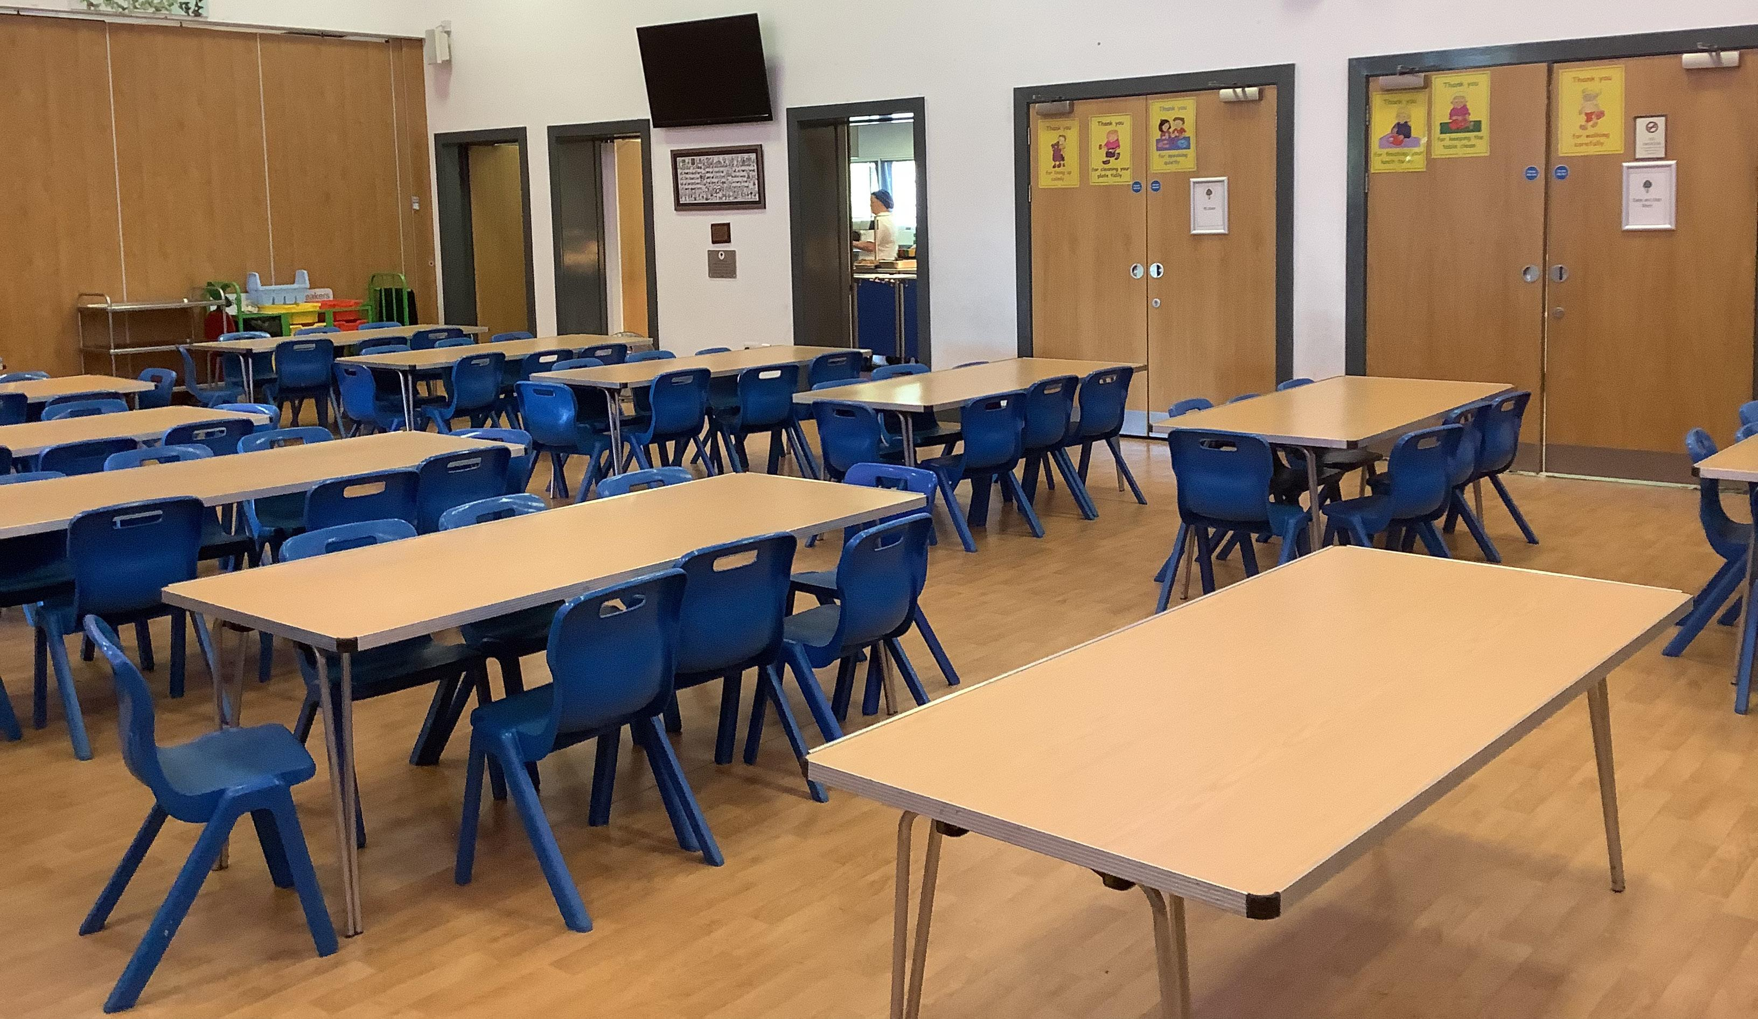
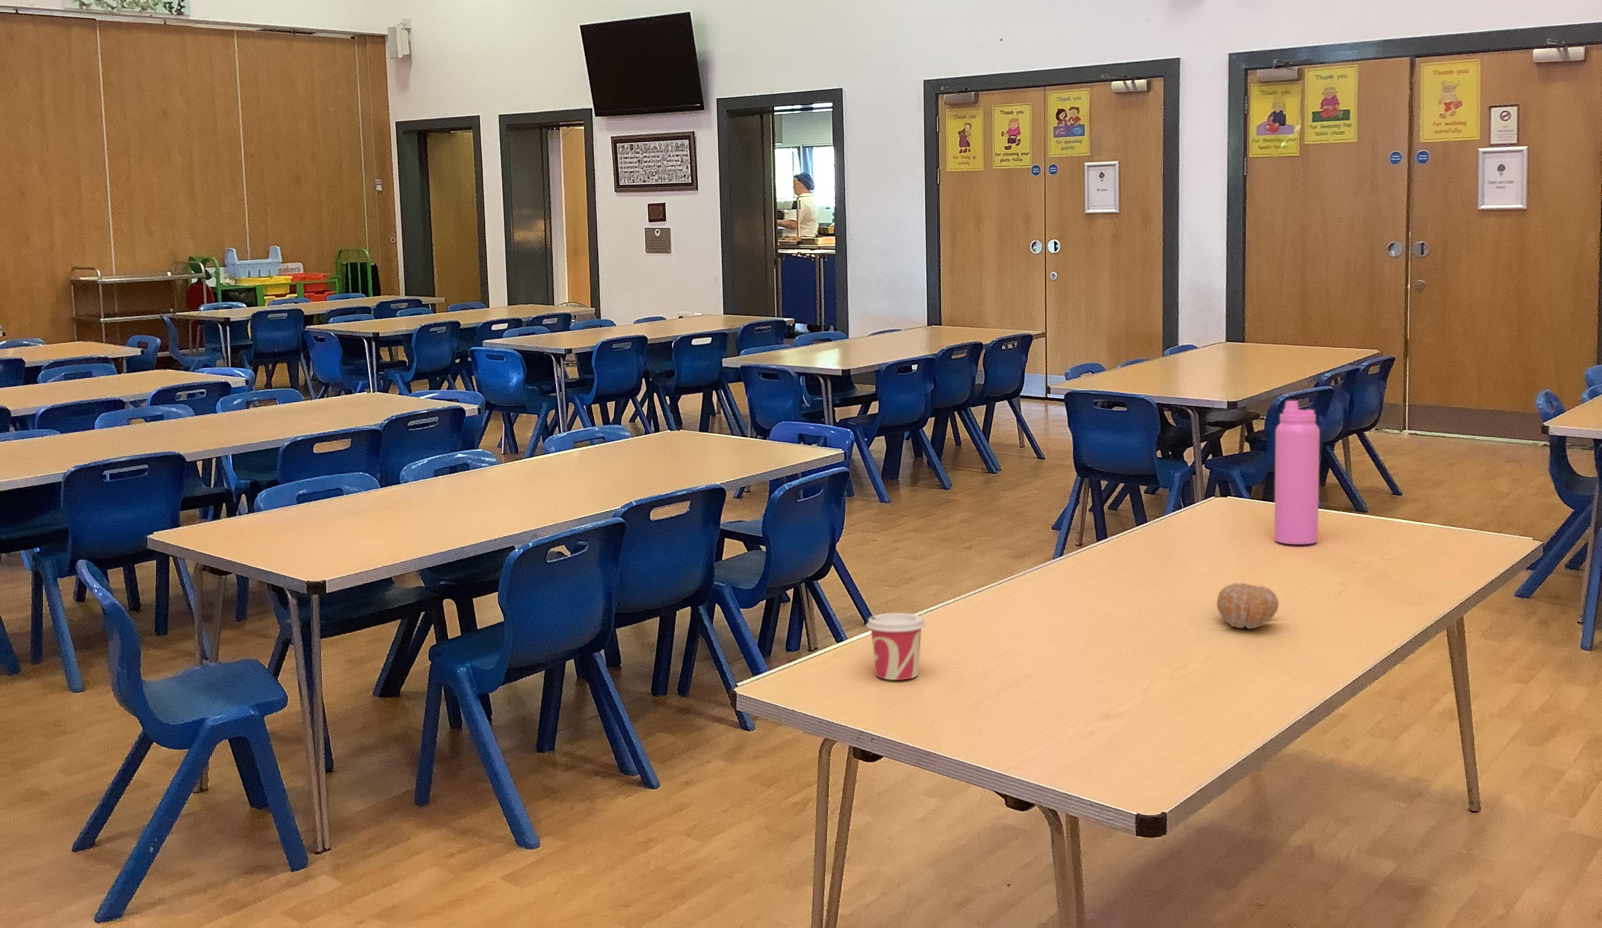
+ fruit (1247, 605)
+ cup (897, 646)
+ water bottle (1297, 471)
